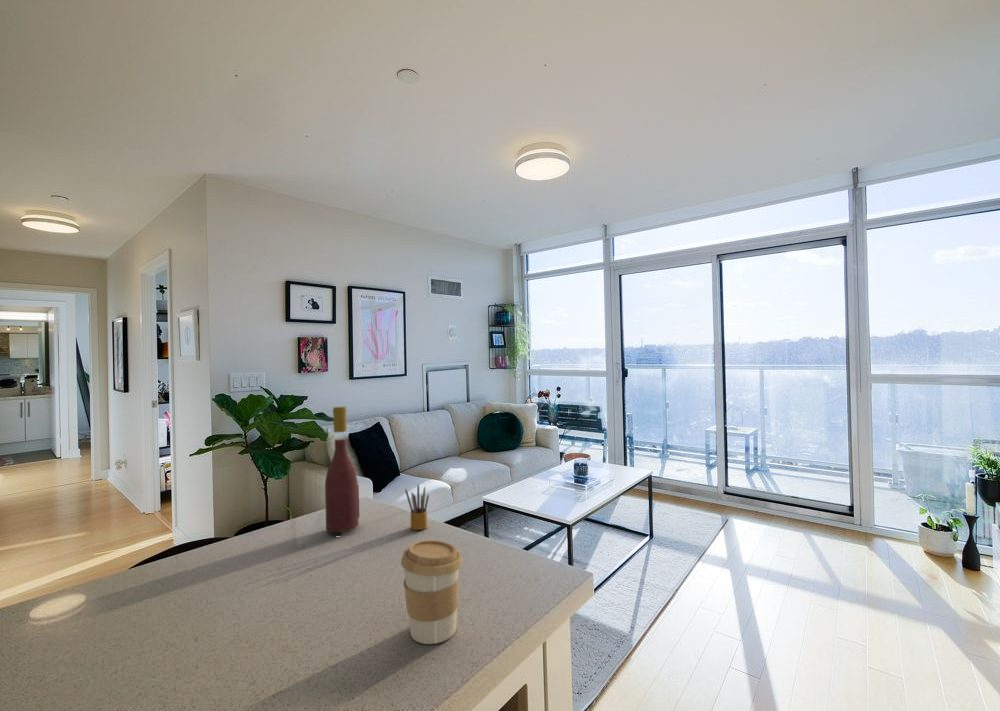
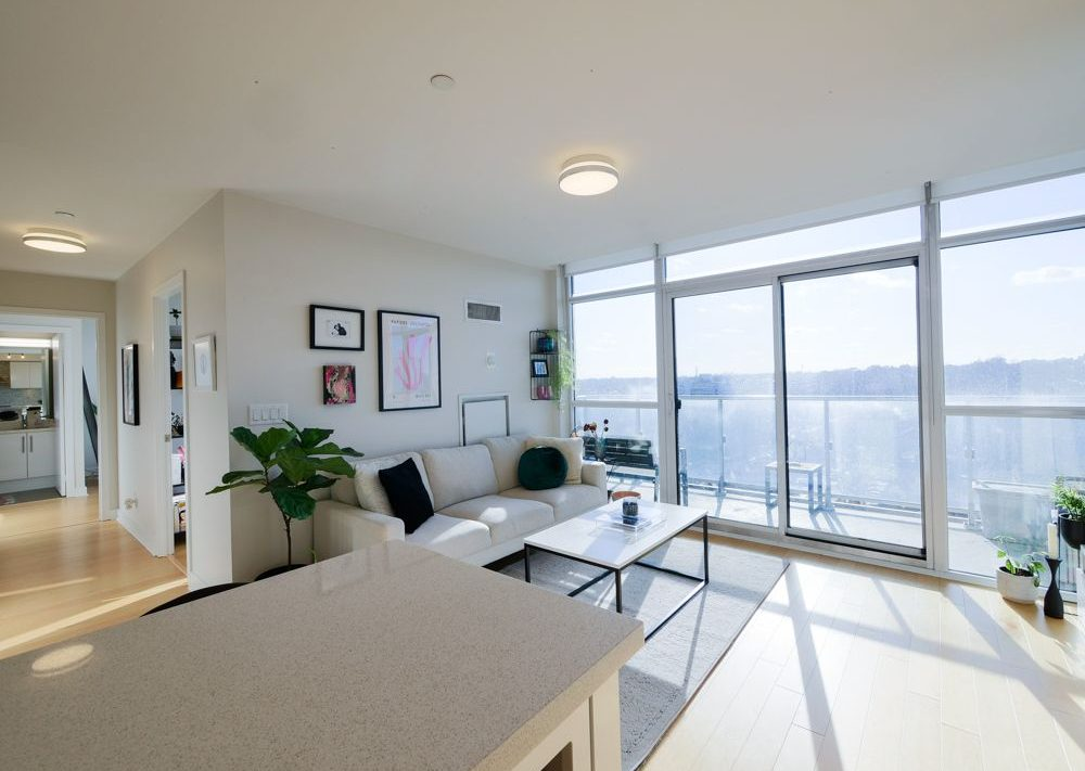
- coffee cup (432, 587)
- pencil box (417, 506)
- wine bottle (341, 468)
